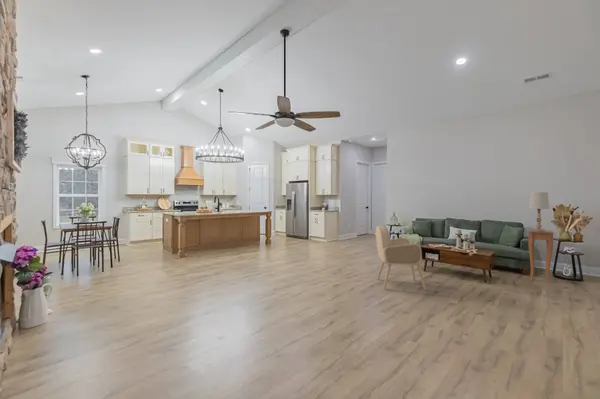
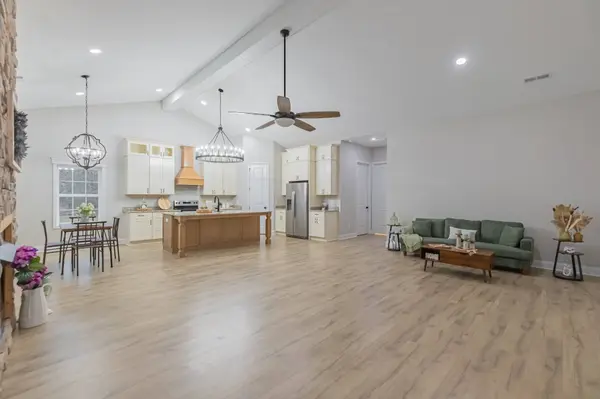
- side table (546, 255)
- armchair (398, 255)
- table lamp (539, 211)
